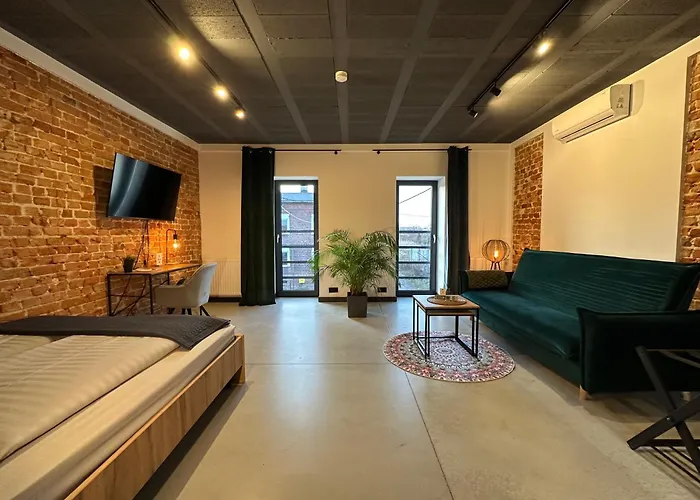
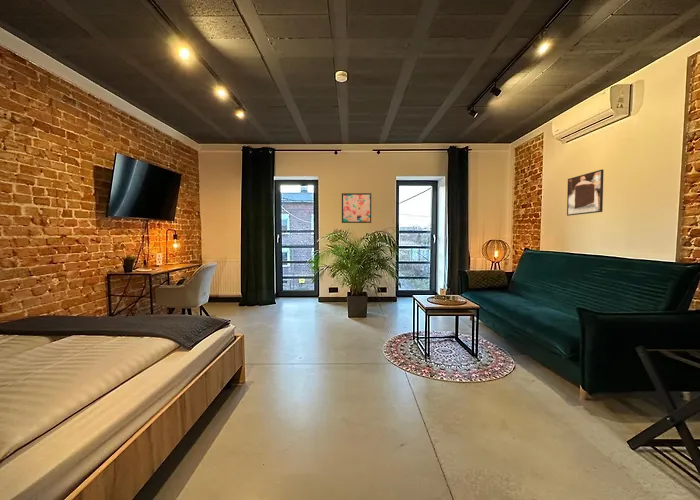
+ wall art (356, 208)
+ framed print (583, 194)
